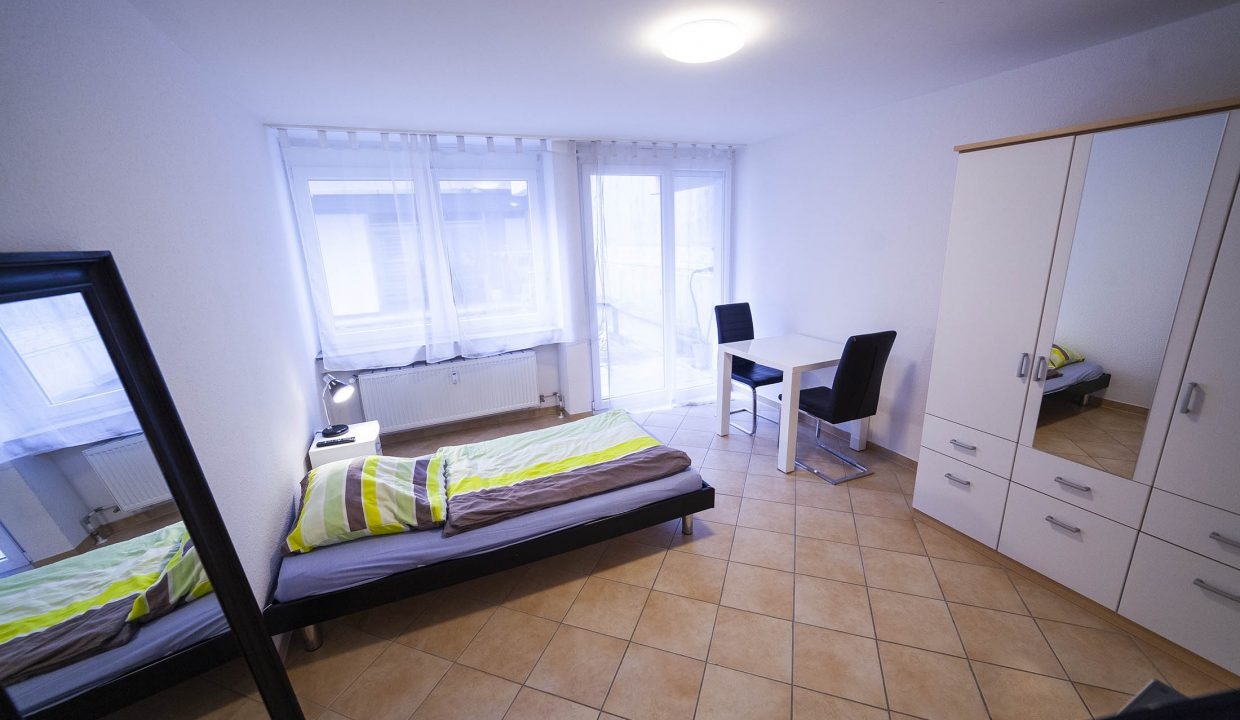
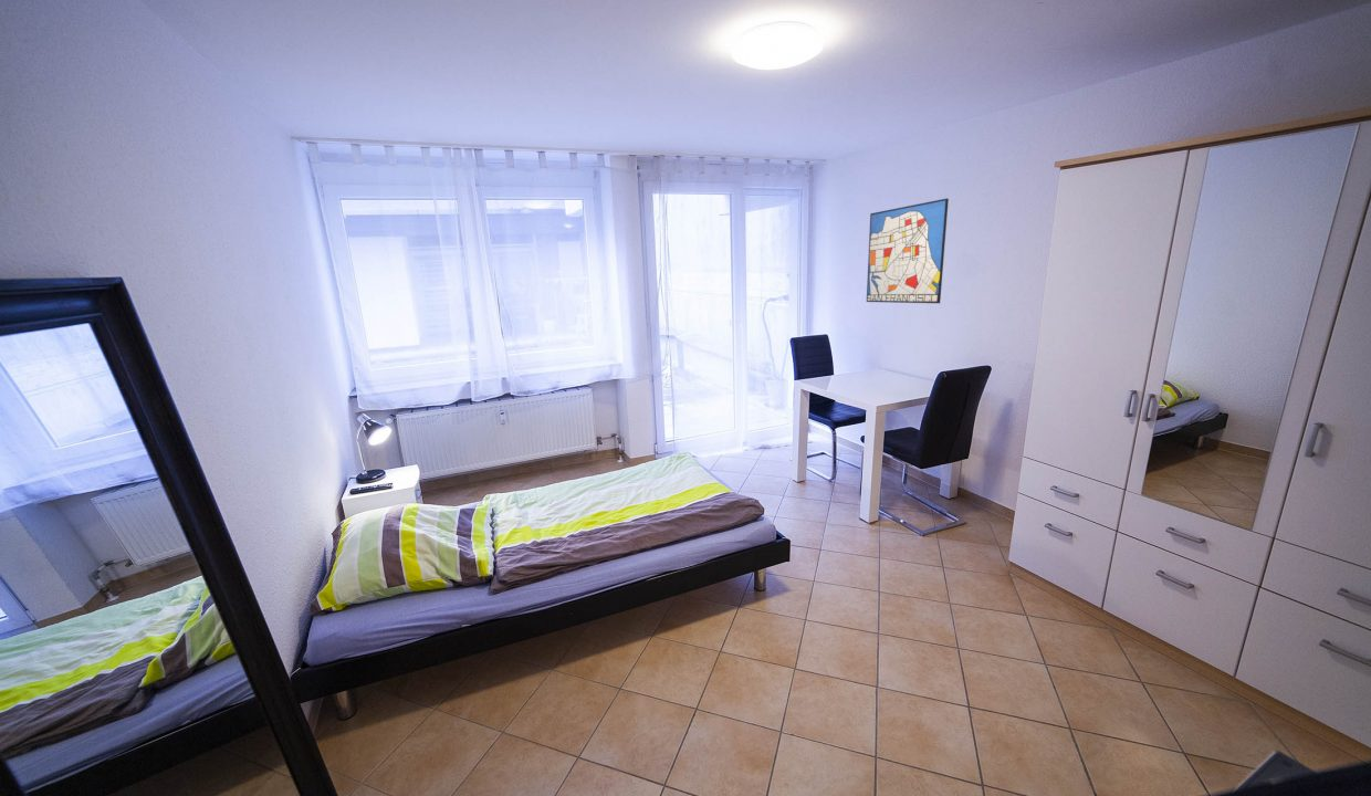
+ wall art (902, 255)
